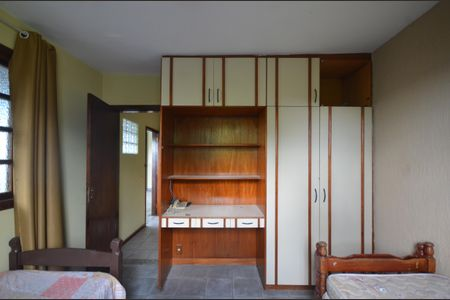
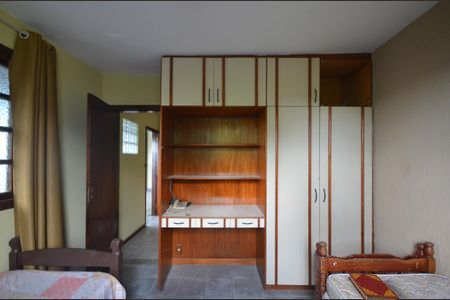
+ hardback book (371, 287)
